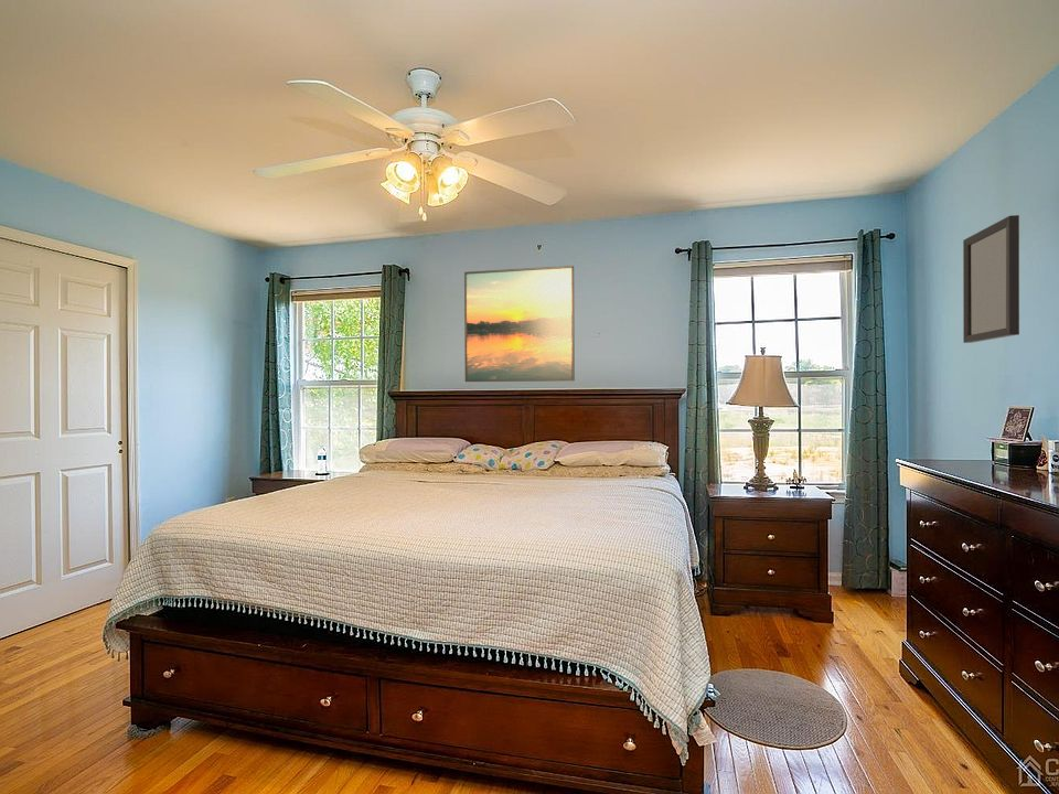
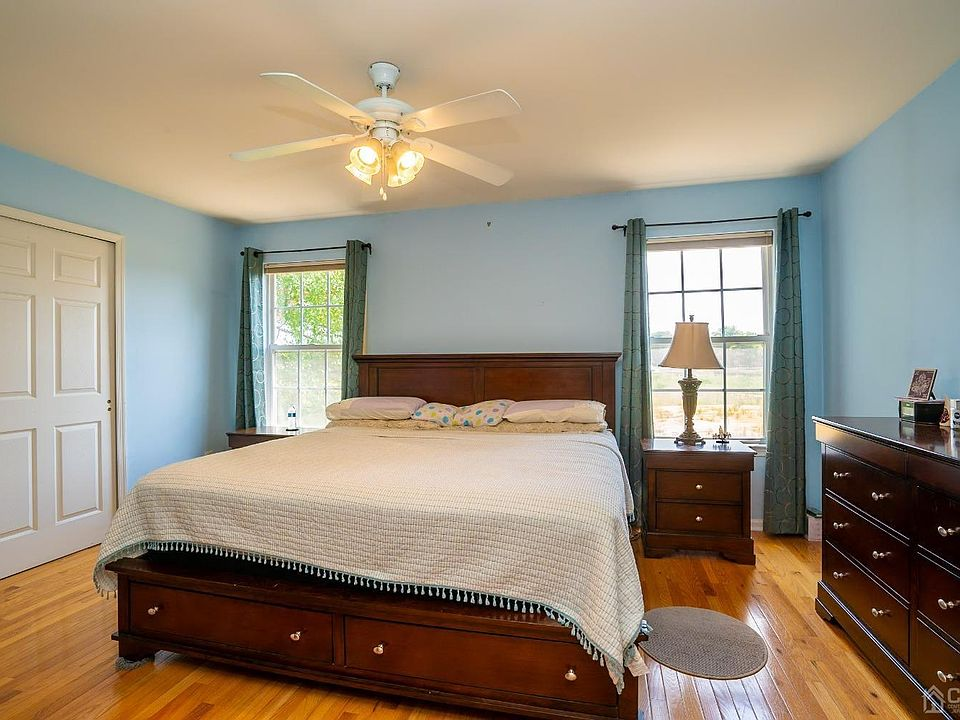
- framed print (517, 324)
- home mirror (990, 283)
